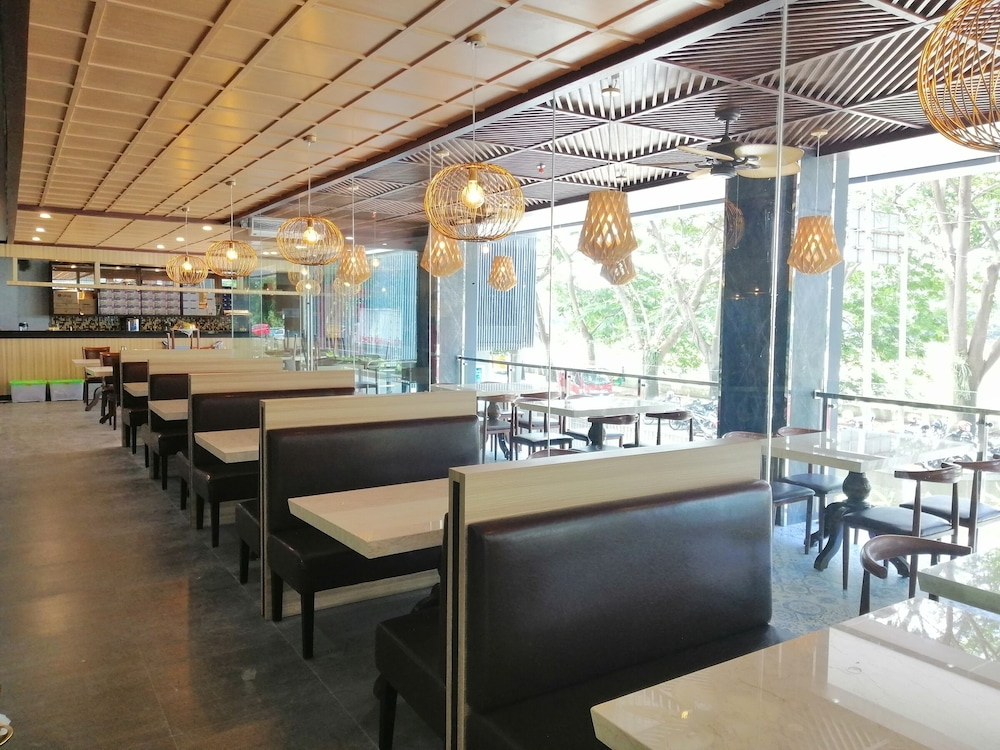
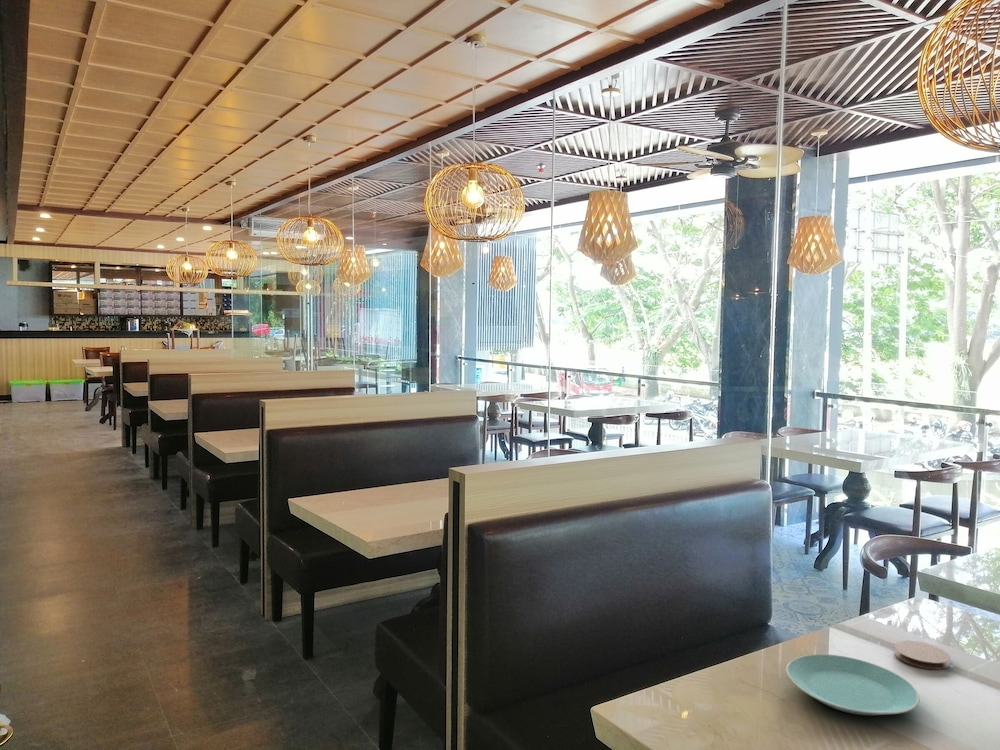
+ plate (849, 687)
+ coaster (921, 654)
